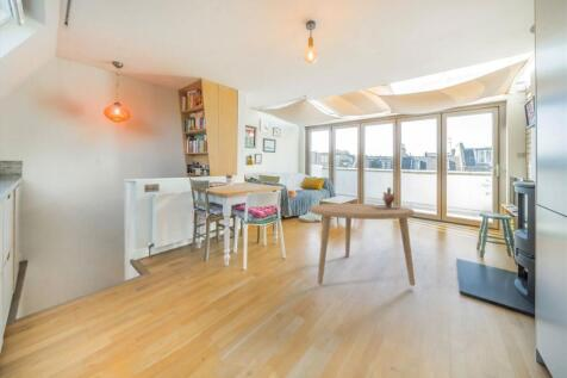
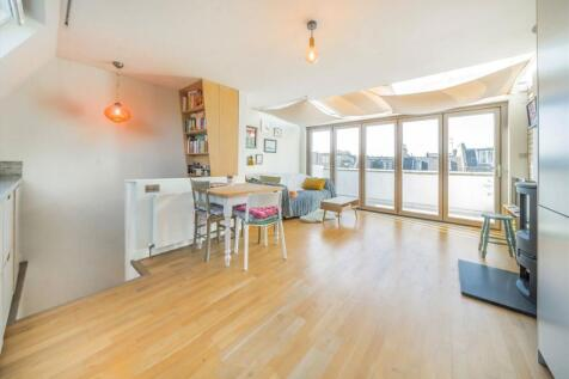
- ceramic jug (386, 197)
- dining table (349, 241)
